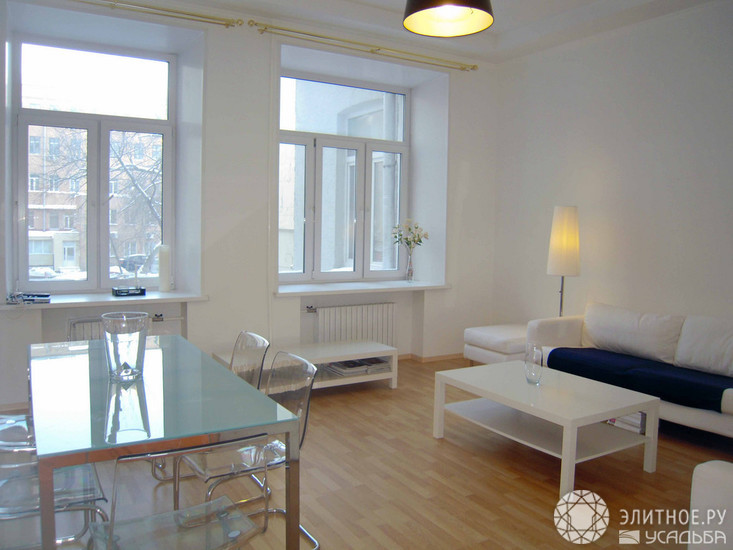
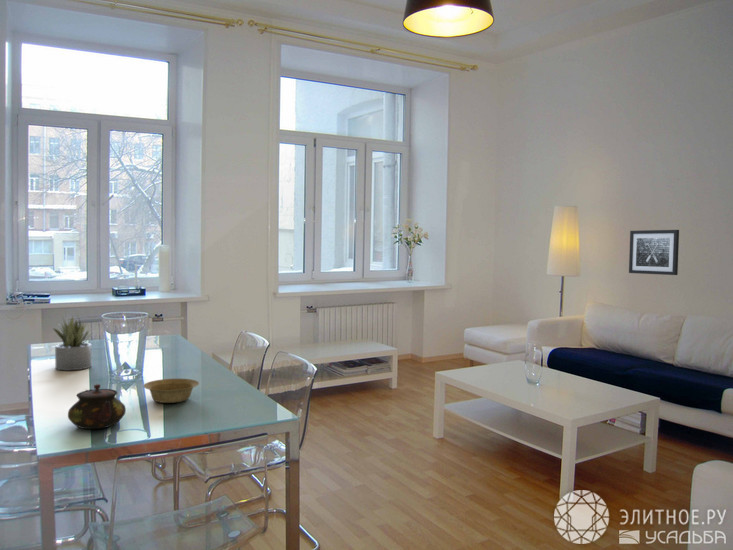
+ wall art (653, 252)
+ teapot (97, 404)
+ bowl (171, 391)
+ succulent plant (73, 341)
